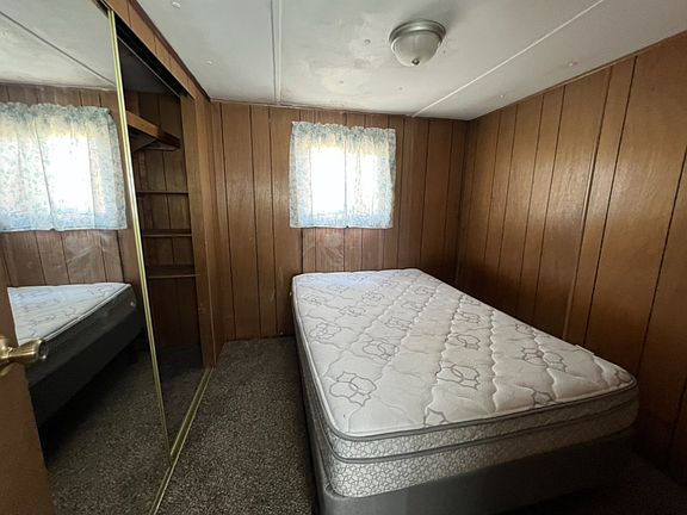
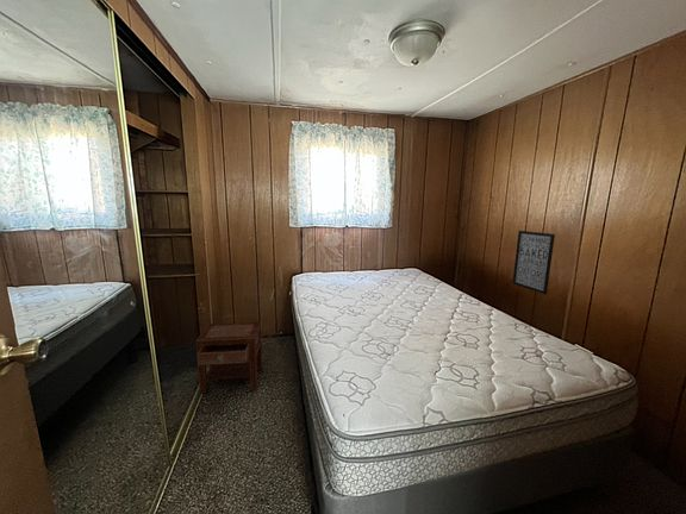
+ wall art (531, 261)
+ nightstand (230, 359)
